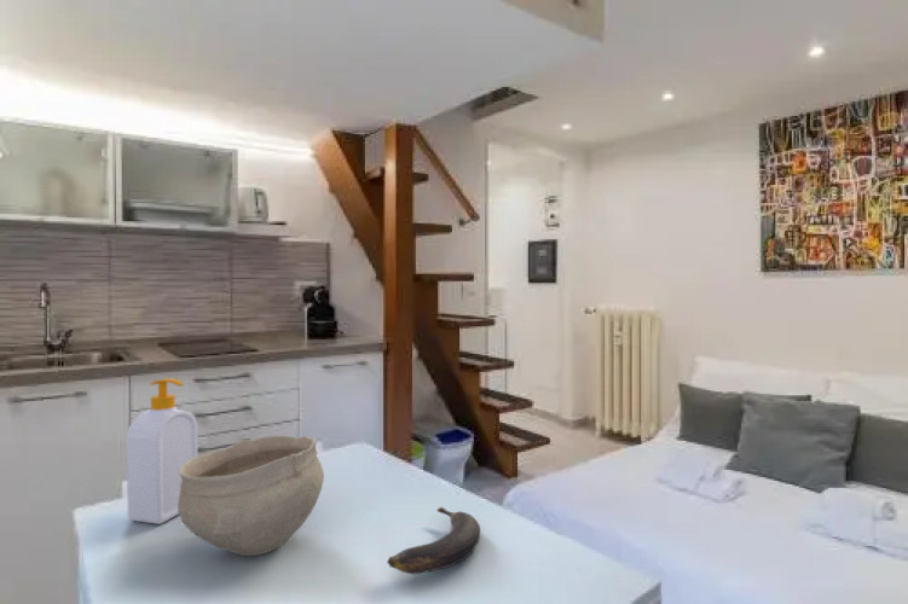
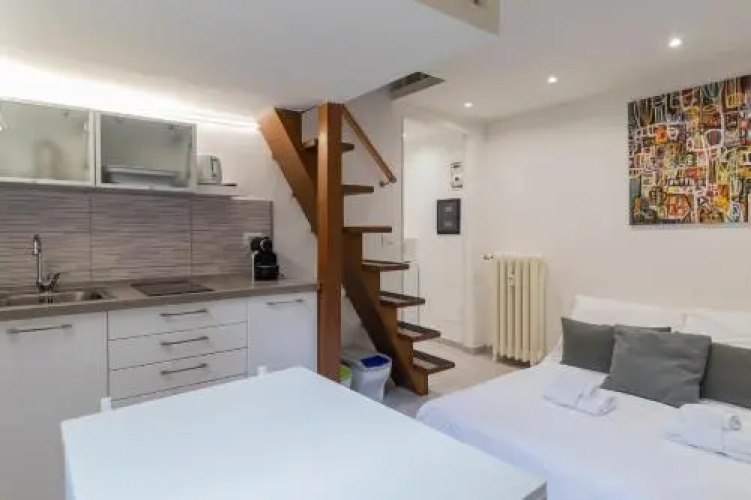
- soap bottle (164, 446)
- banana (444, 538)
- bowl (254, 494)
